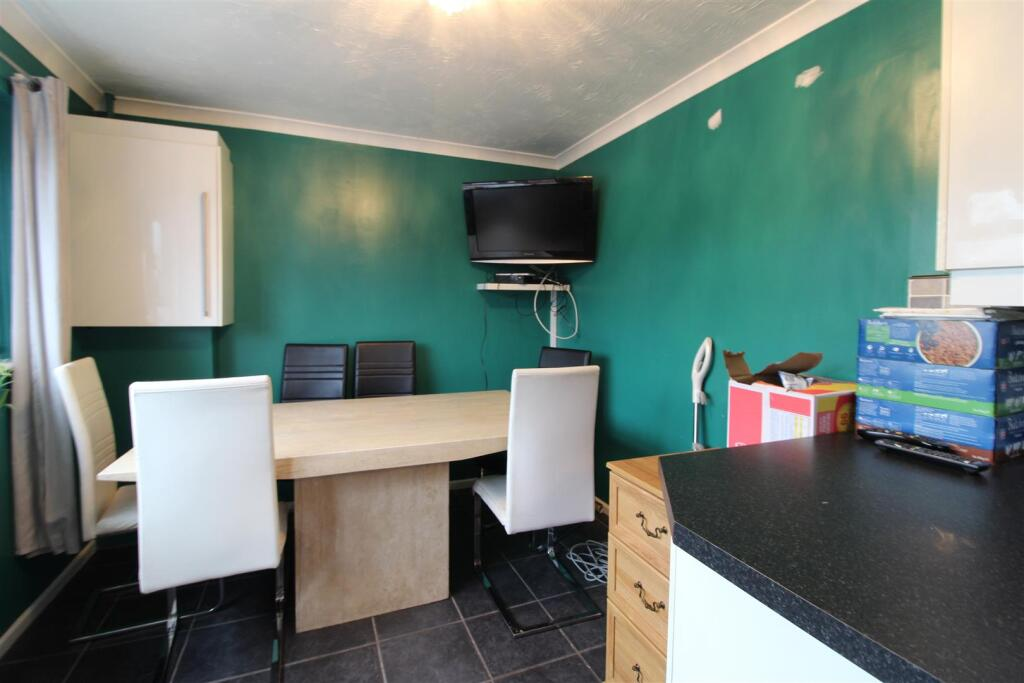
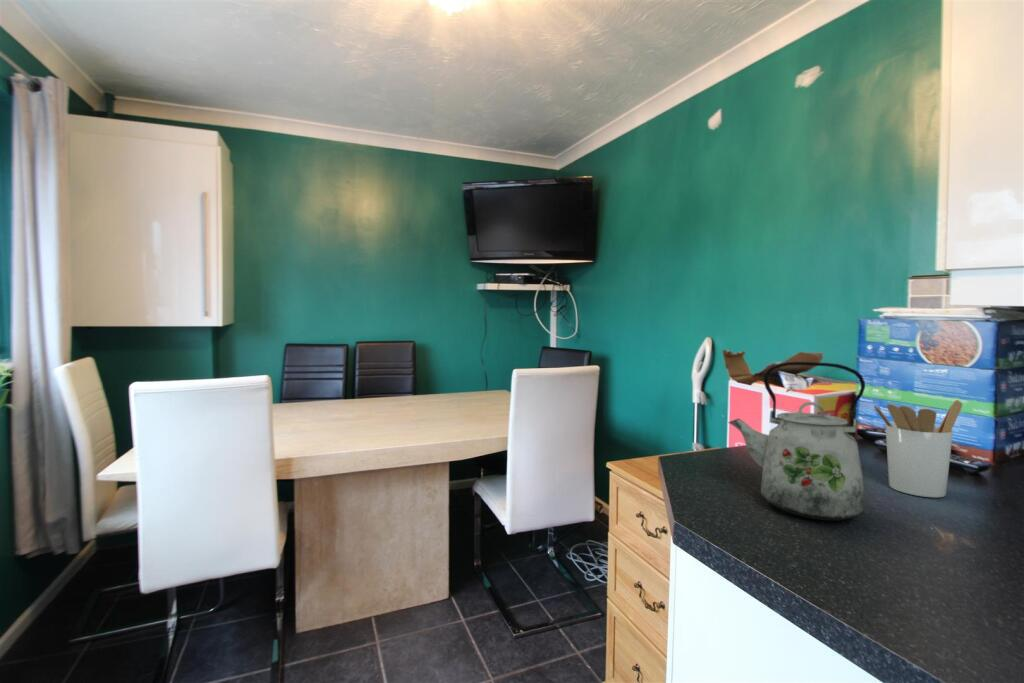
+ kettle (791, 433)
+ utensil holder (915, 445)
